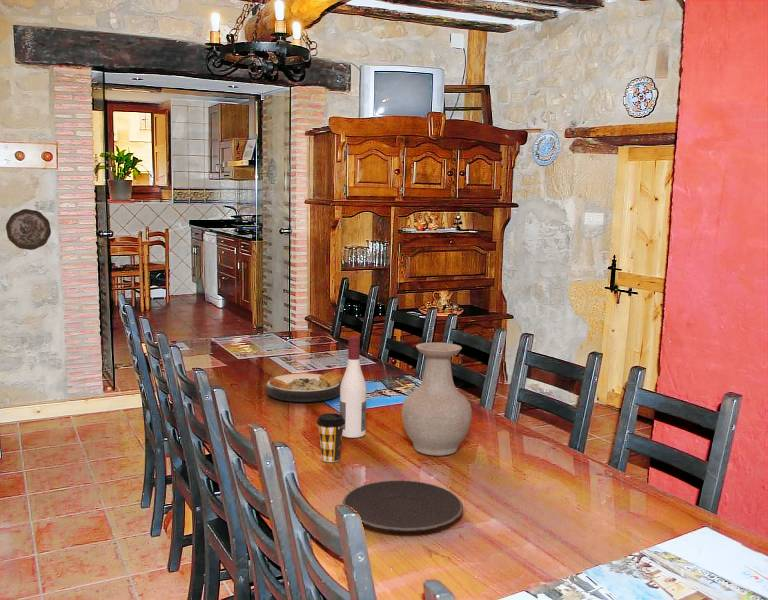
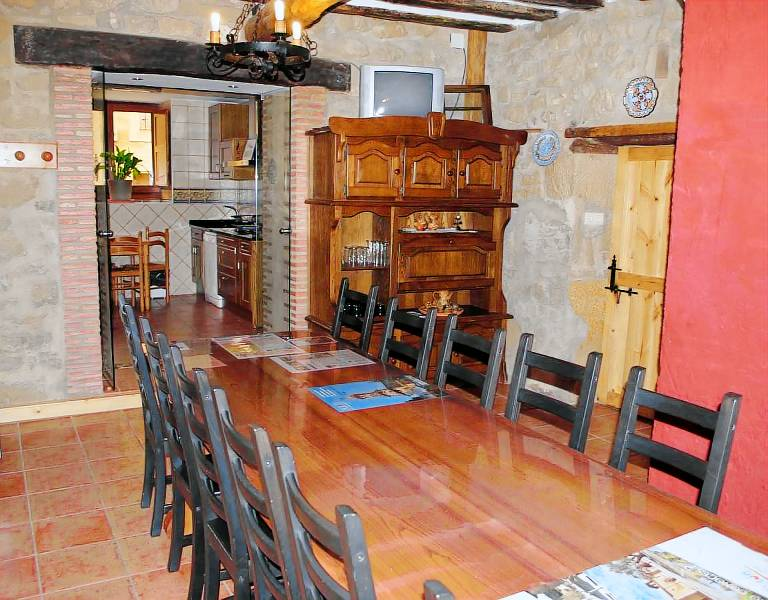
- plate (304, 383)
- plate (402, 506)
- vase (437, 398)
- decorative plate (28, 229)
- alcohol (353, 386)
- coffee cup (330, 437)
